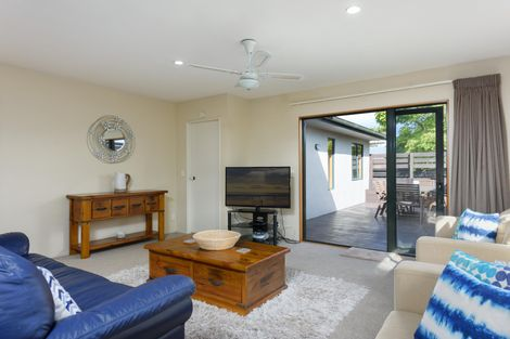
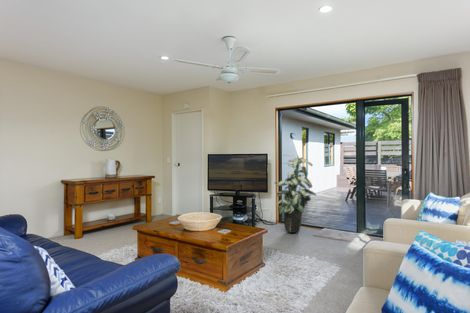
+ indoor plant (293, 192)
